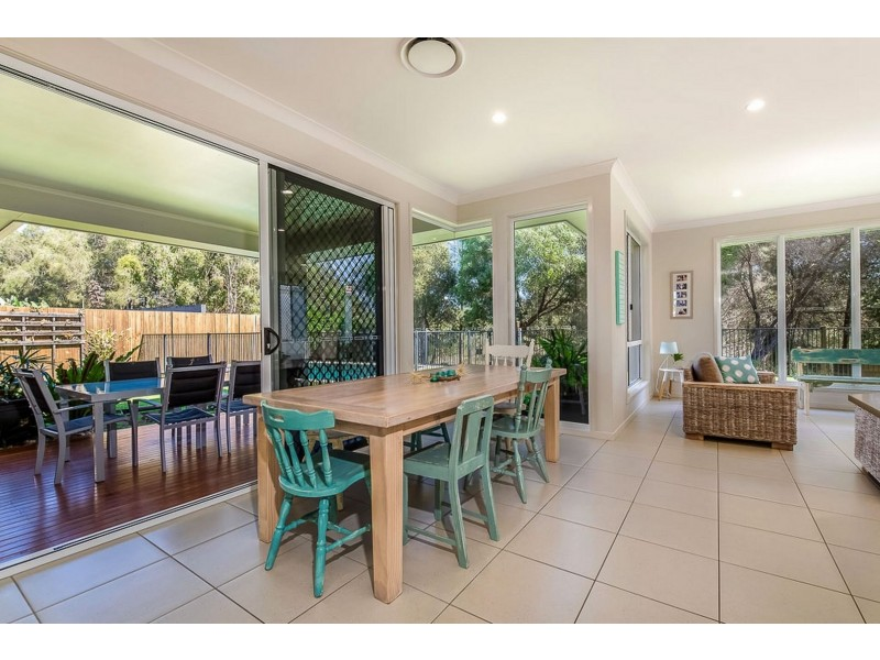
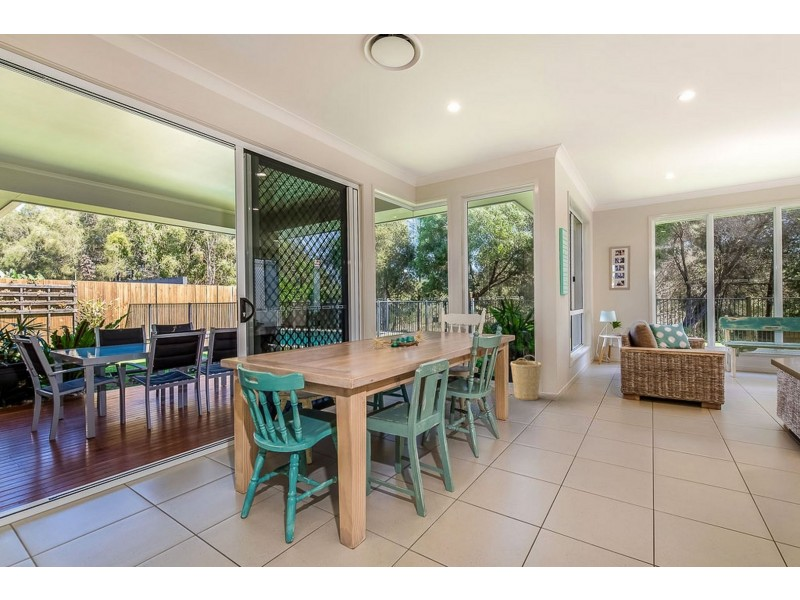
+ basket (526, 376)
